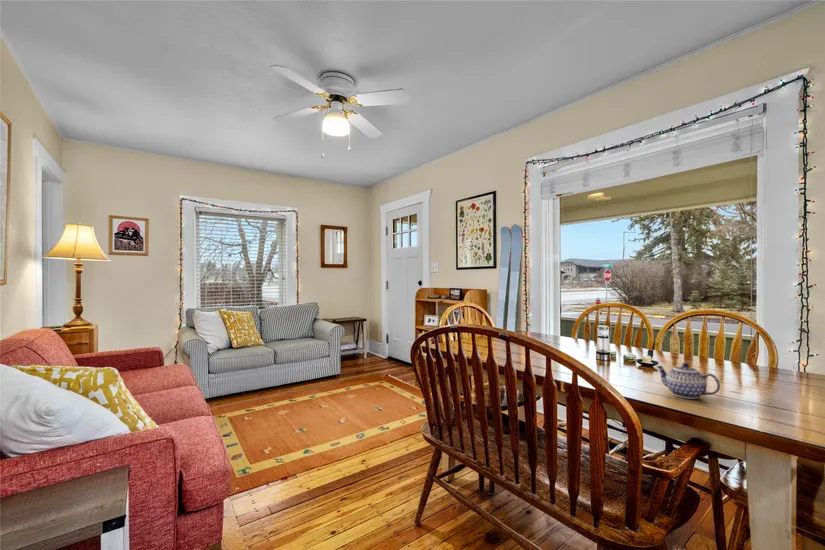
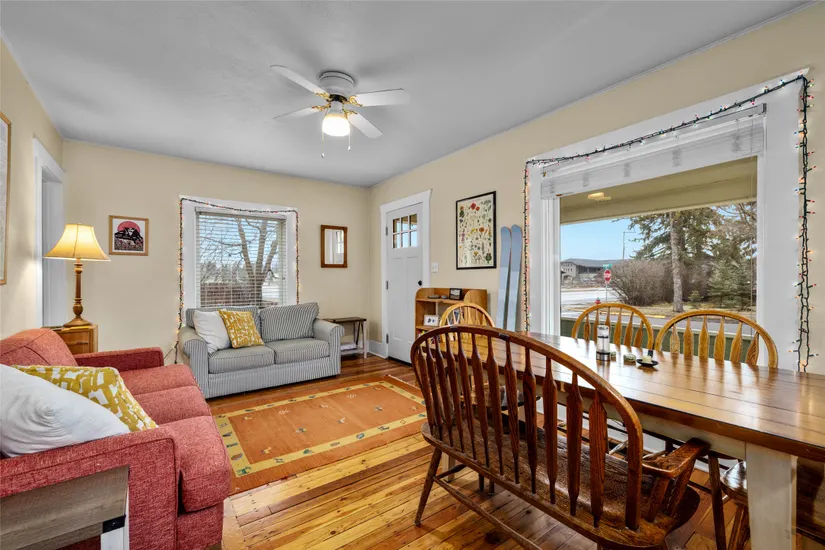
- teapot (685, 379)
